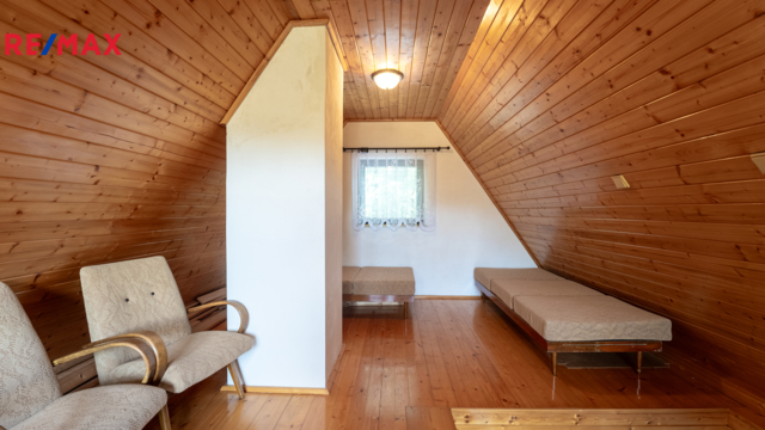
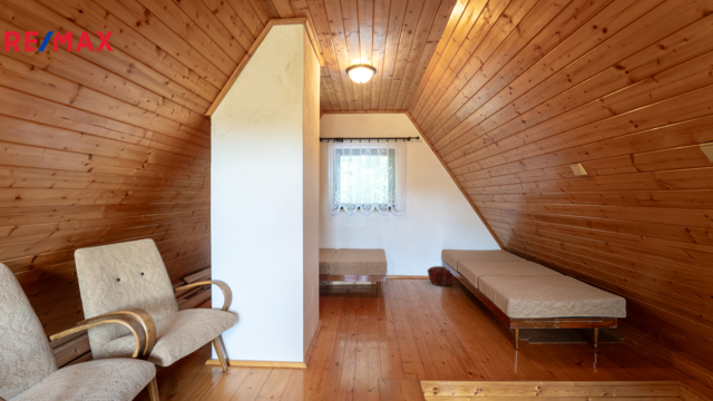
+ woven basket (441, 274)
